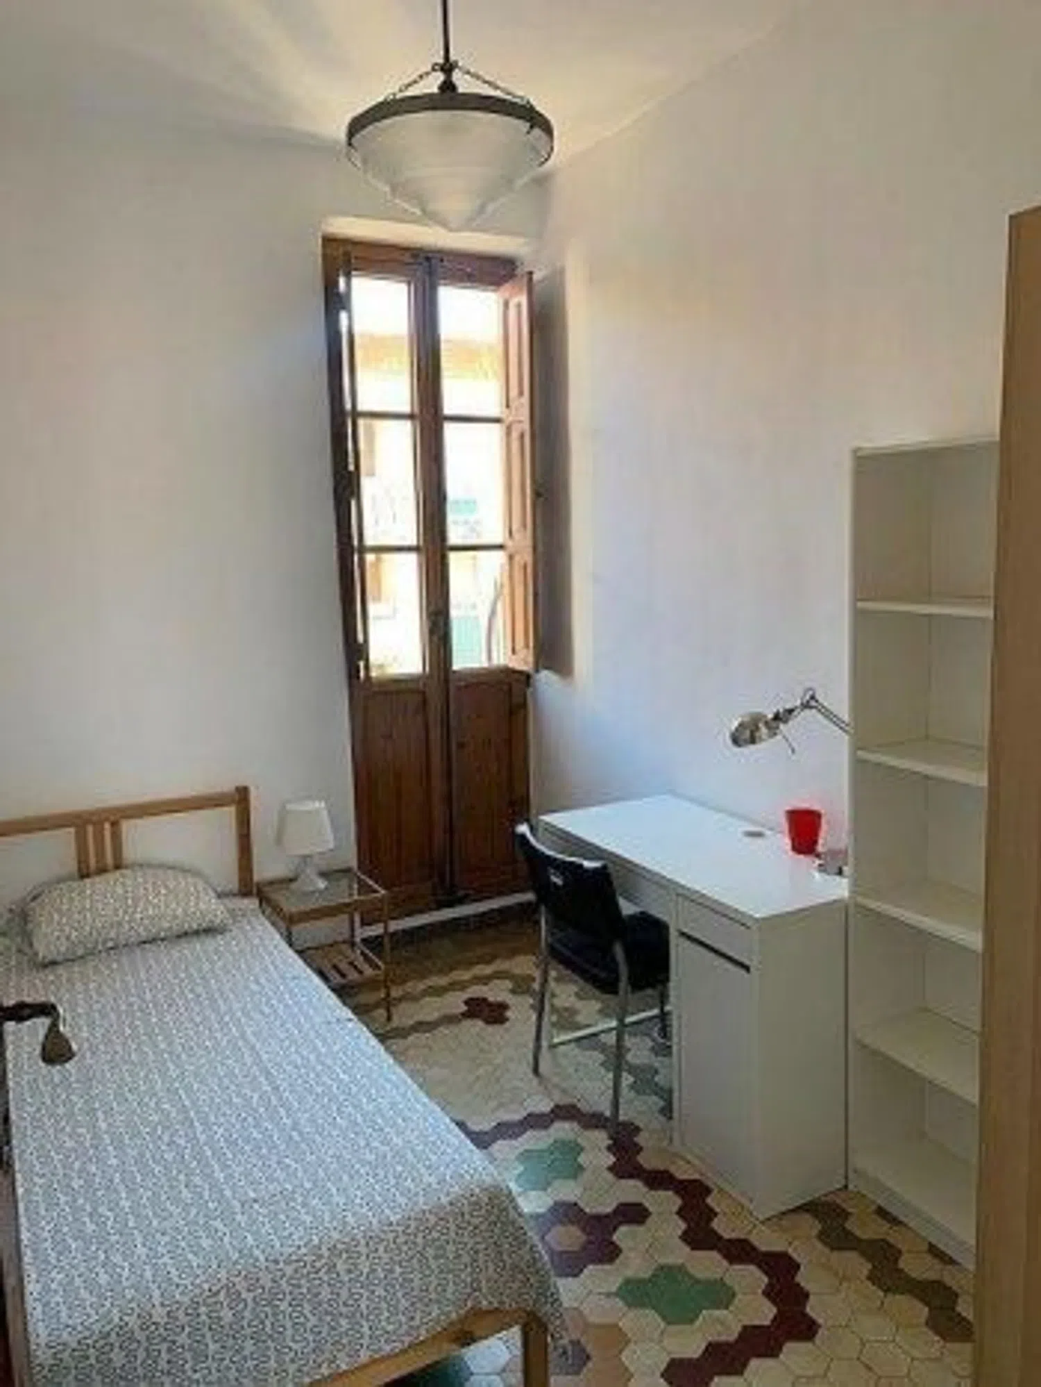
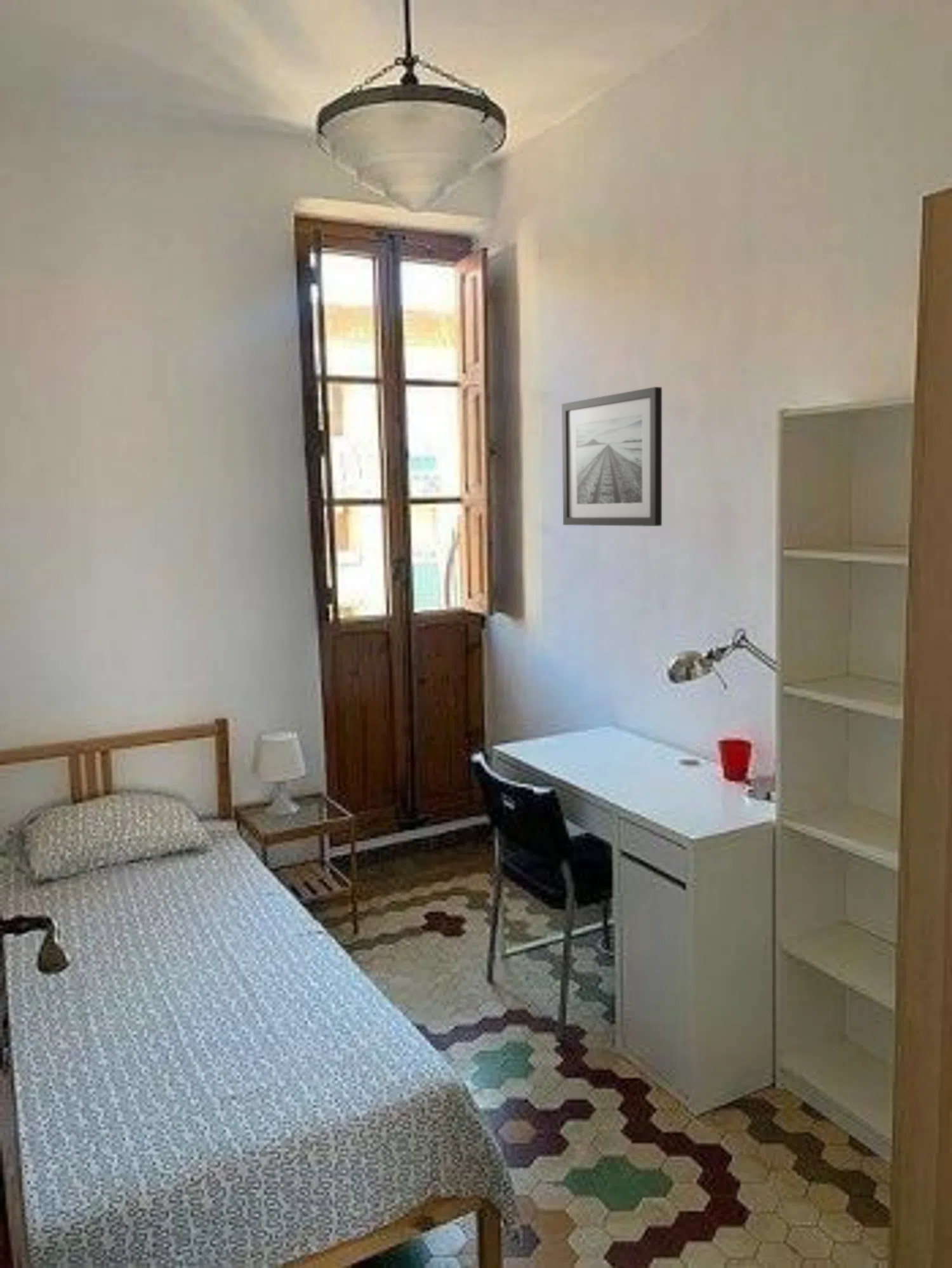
+ wall art (609, 461)
